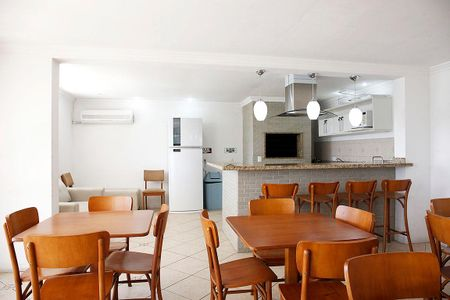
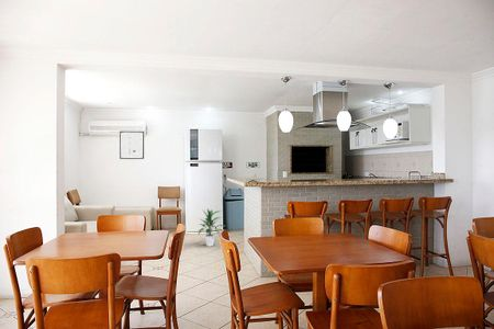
+ wall art (132, 145)
+ indoor plant (210, 226)
